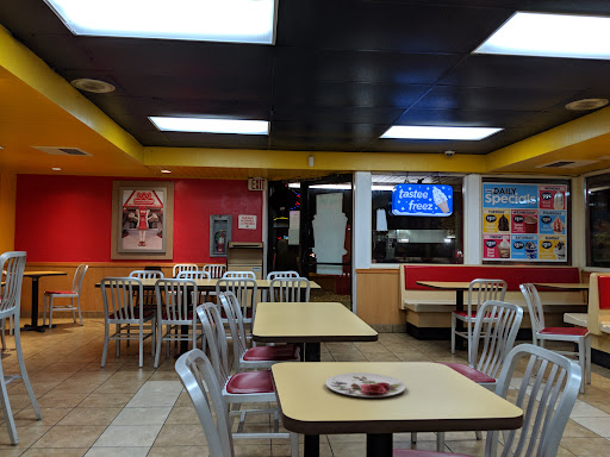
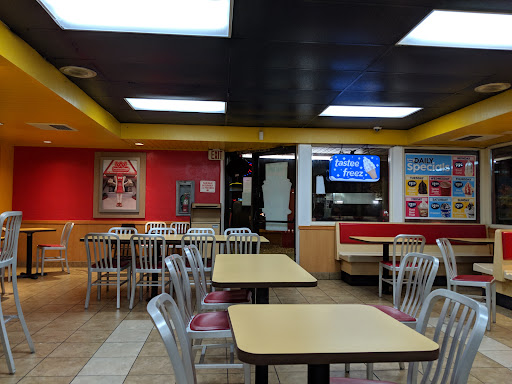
- plate (365, 383)
